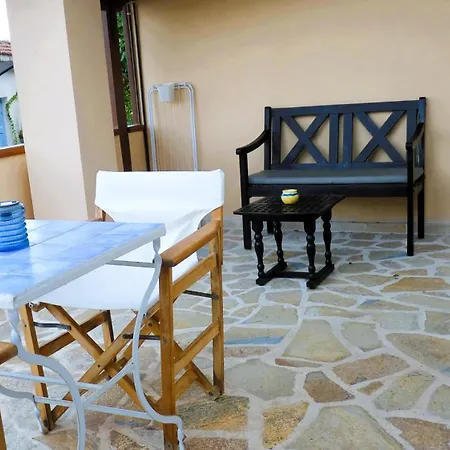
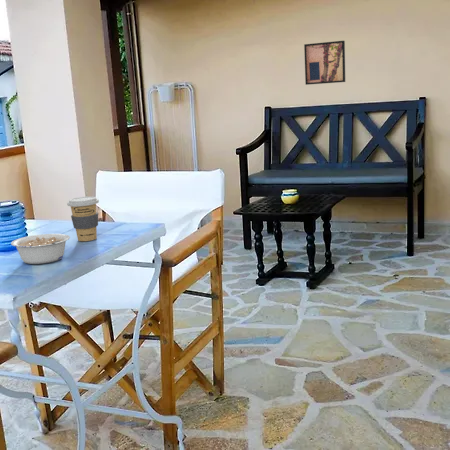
+ coffee cup (85, 219)
+ legume (43, 247)
+ wall art (324, 63)
